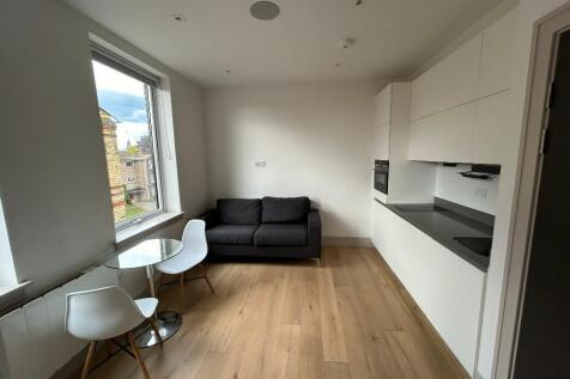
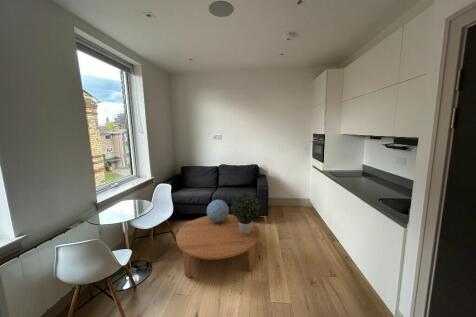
+ decorative globe (217, 210)
+ potted plant (244, 213)
+ coffee table (219, 242)
